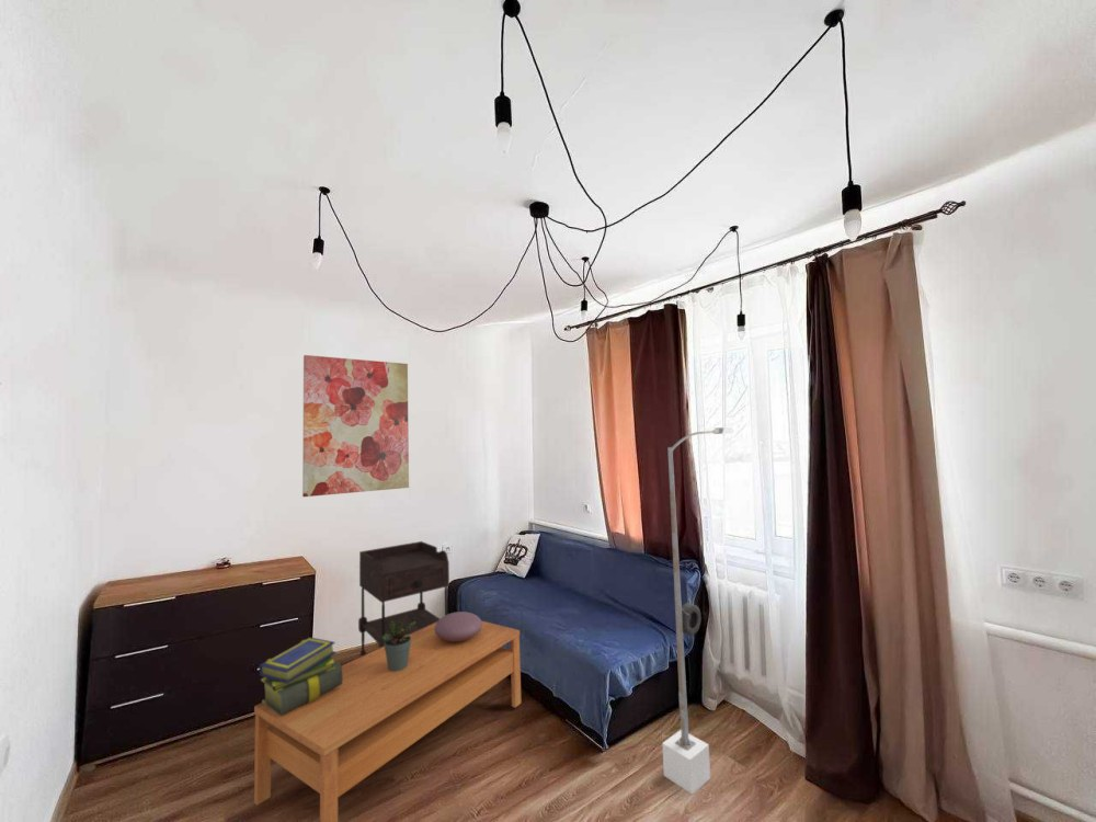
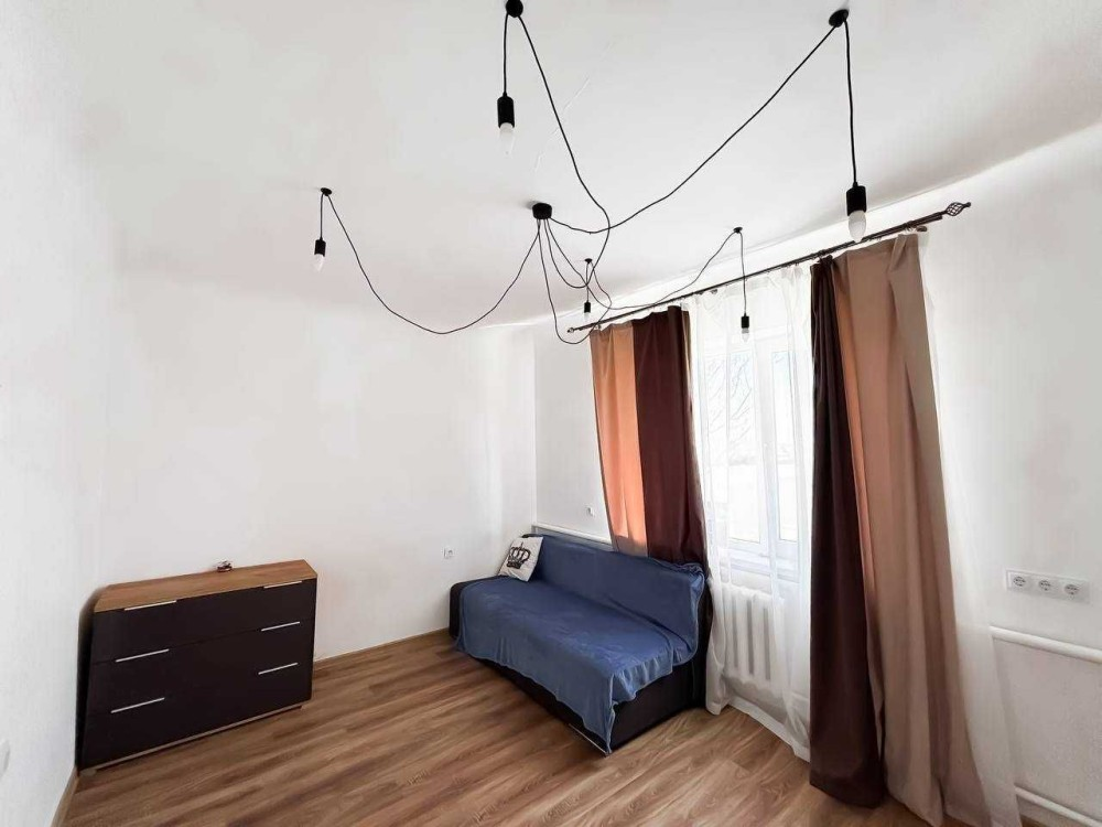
- decorative bowl (458, 626)
- wall art (358, 424)
- potted plant (400, 641)
- side table (404, 596)
- street lamp (695, 605)
- stack of books (300, 672)
- coffee table (408, 704)
